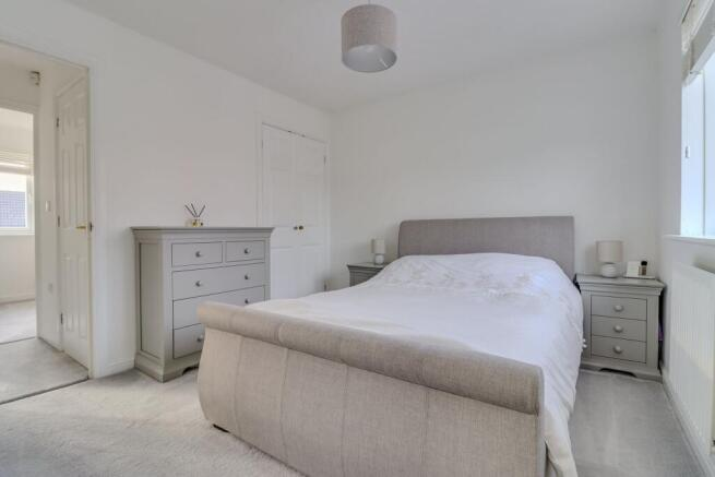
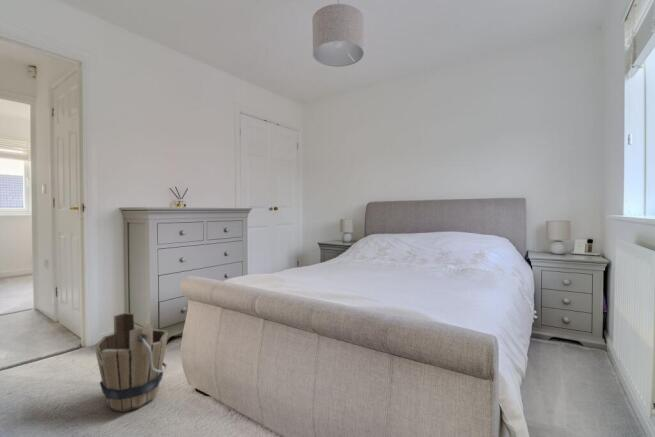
+ wooden bucket (133, 359)
